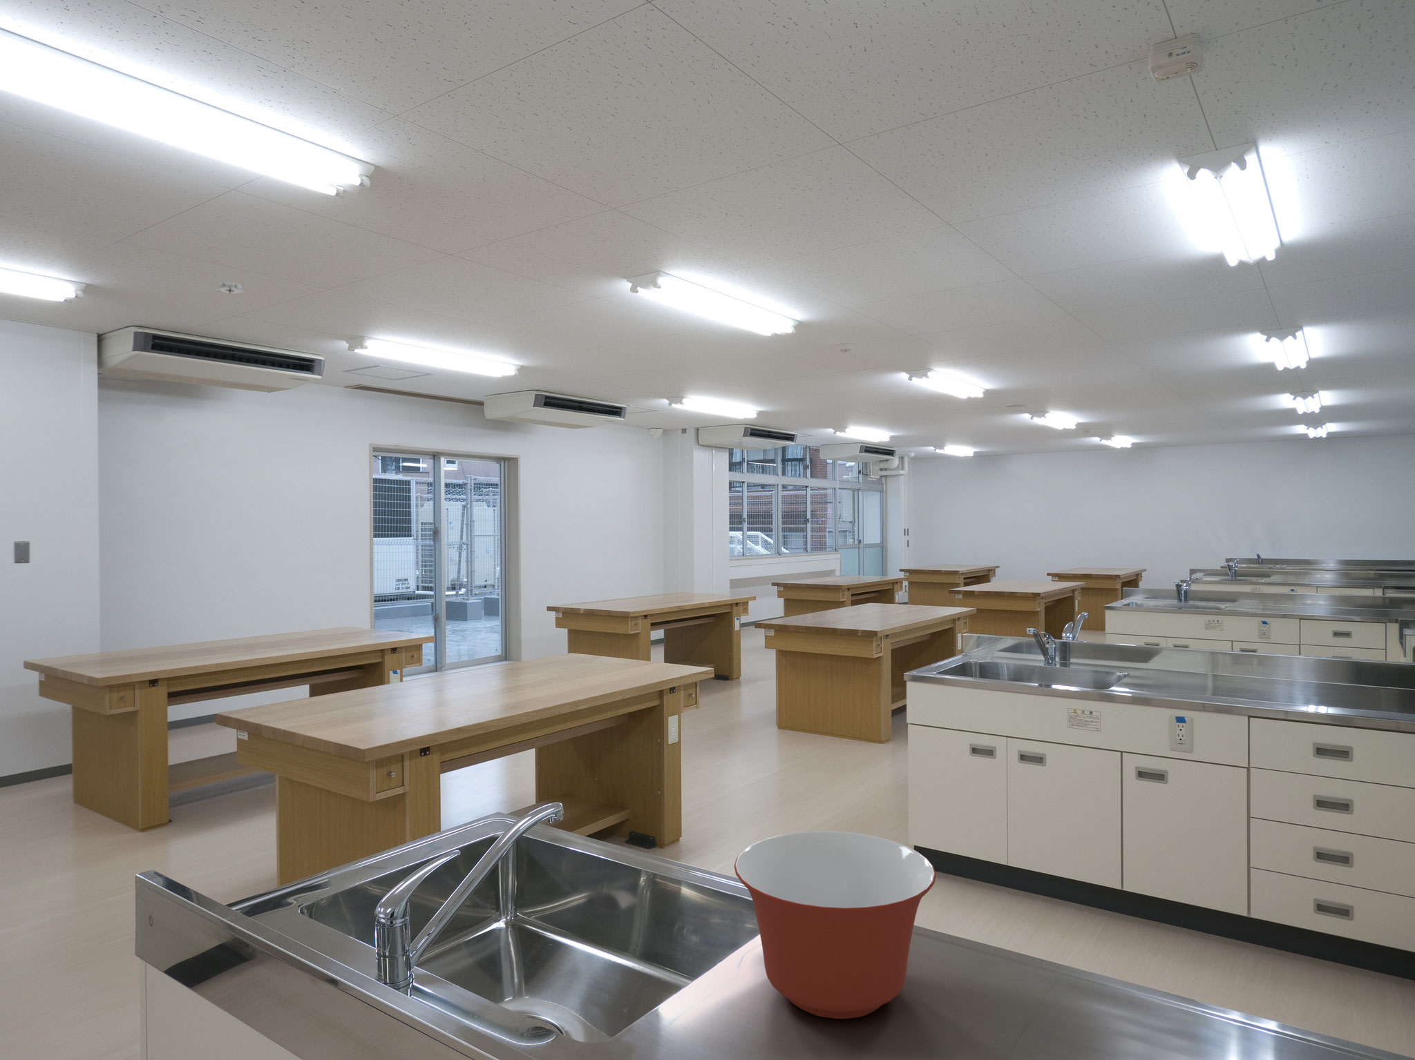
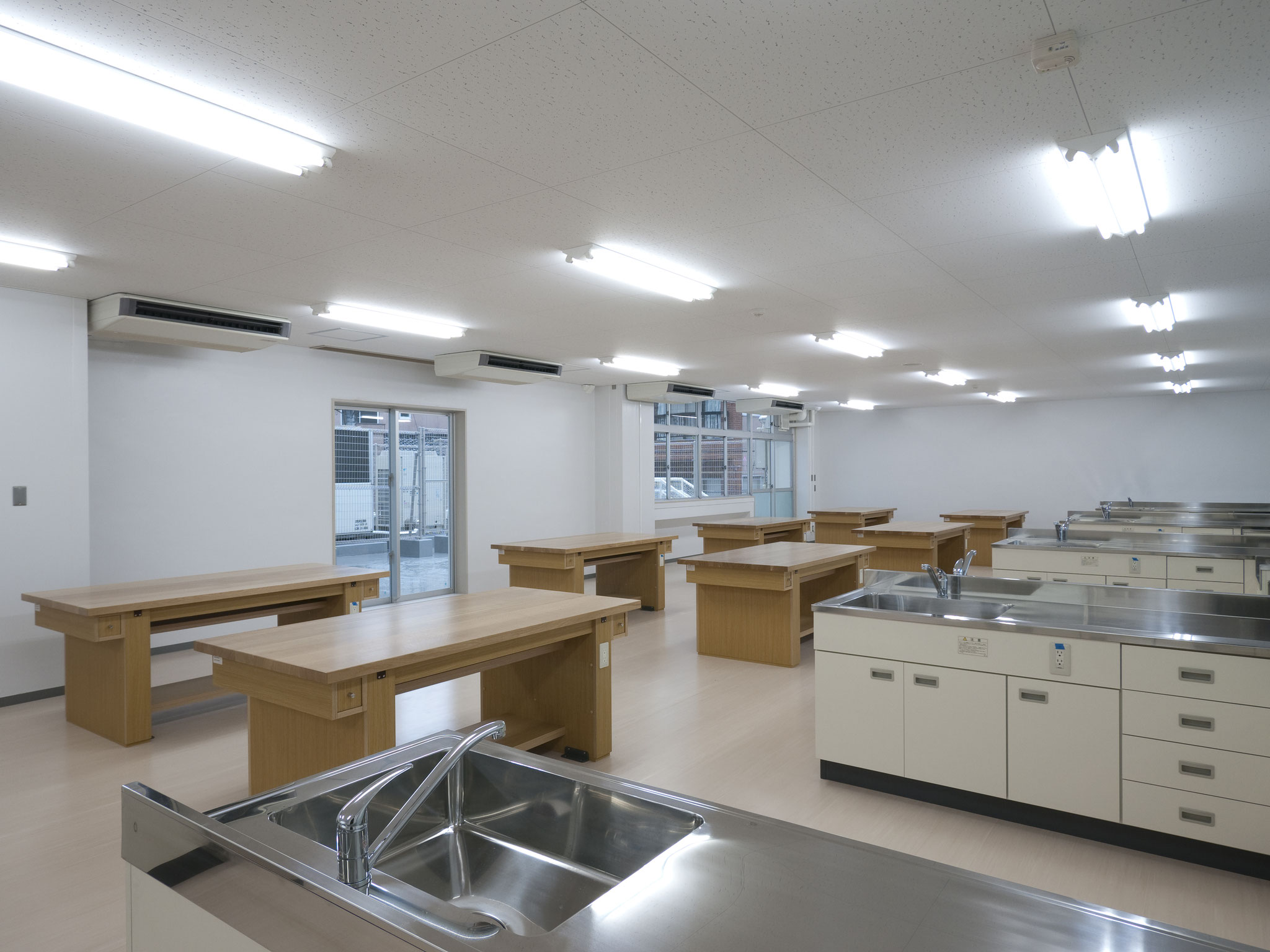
- smoke detector (228, 287)
- mixing bowl (833, 928)
